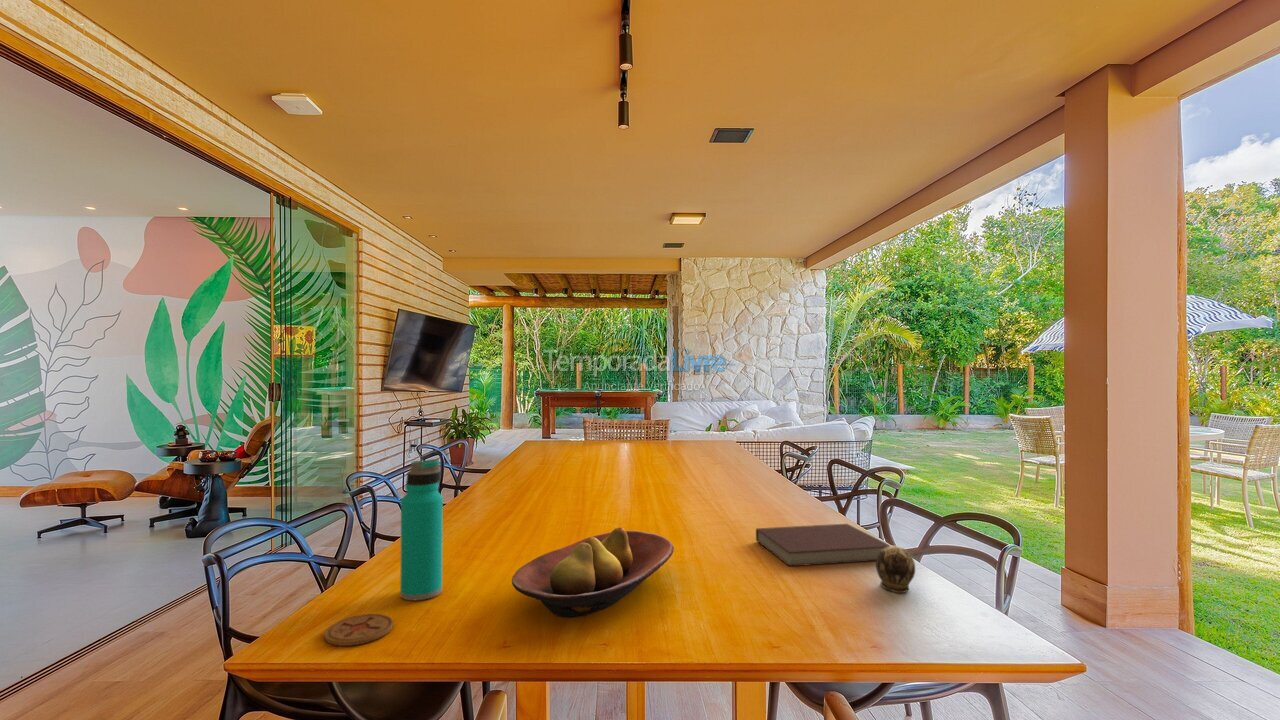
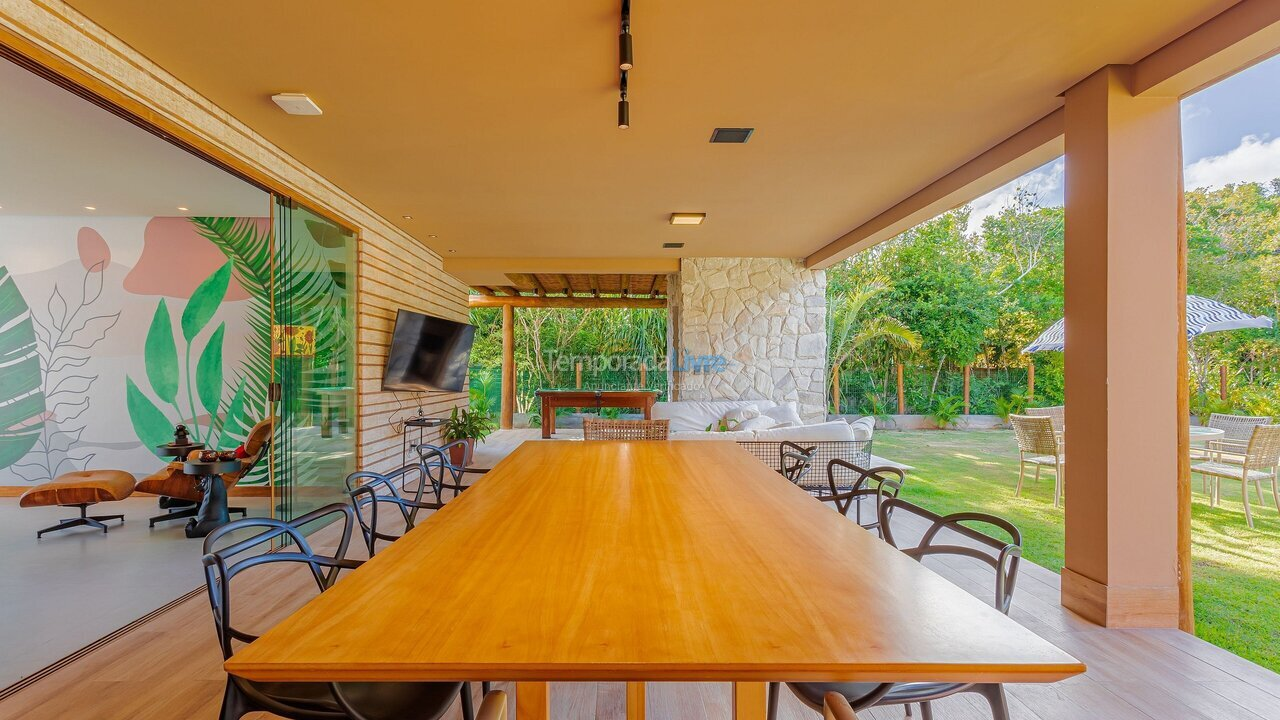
- decorative egg (895, 566)
- fruit bowl (599, 561)
- coaster (359, 628)
- notebook (820, 543)
- water bottle (422, 526)
